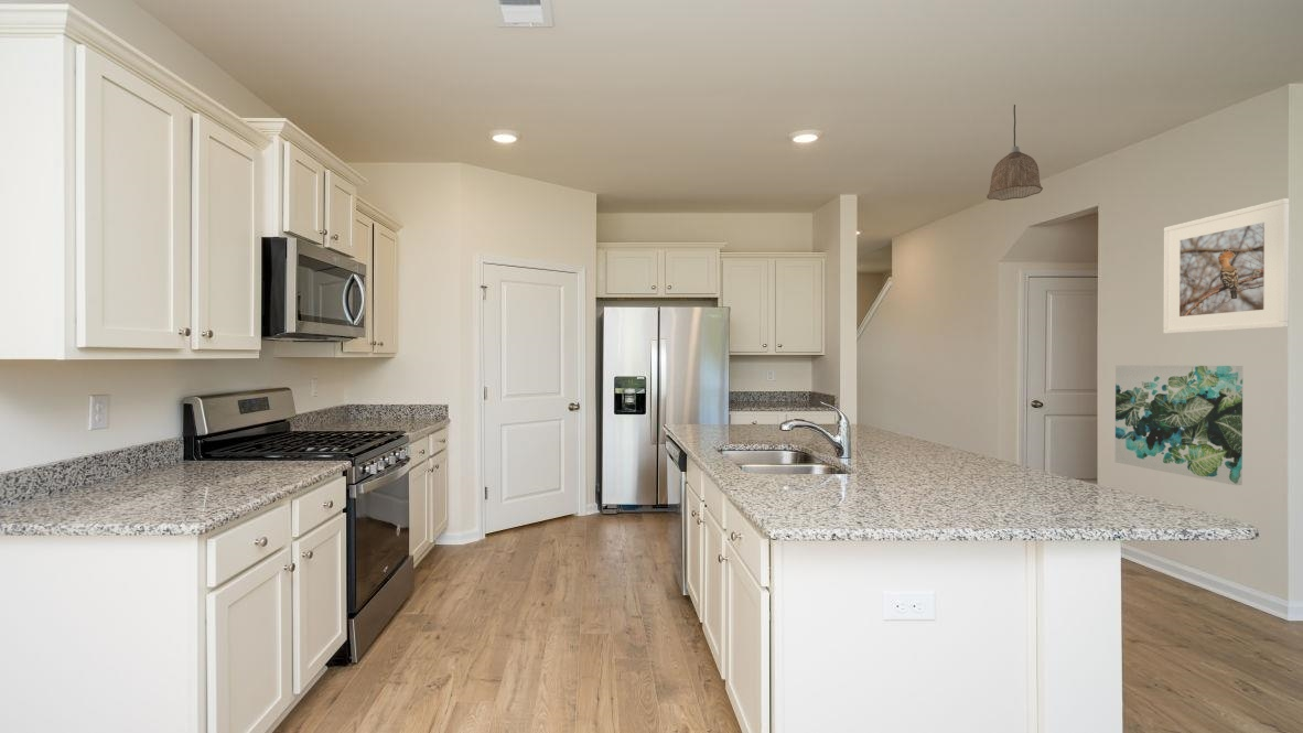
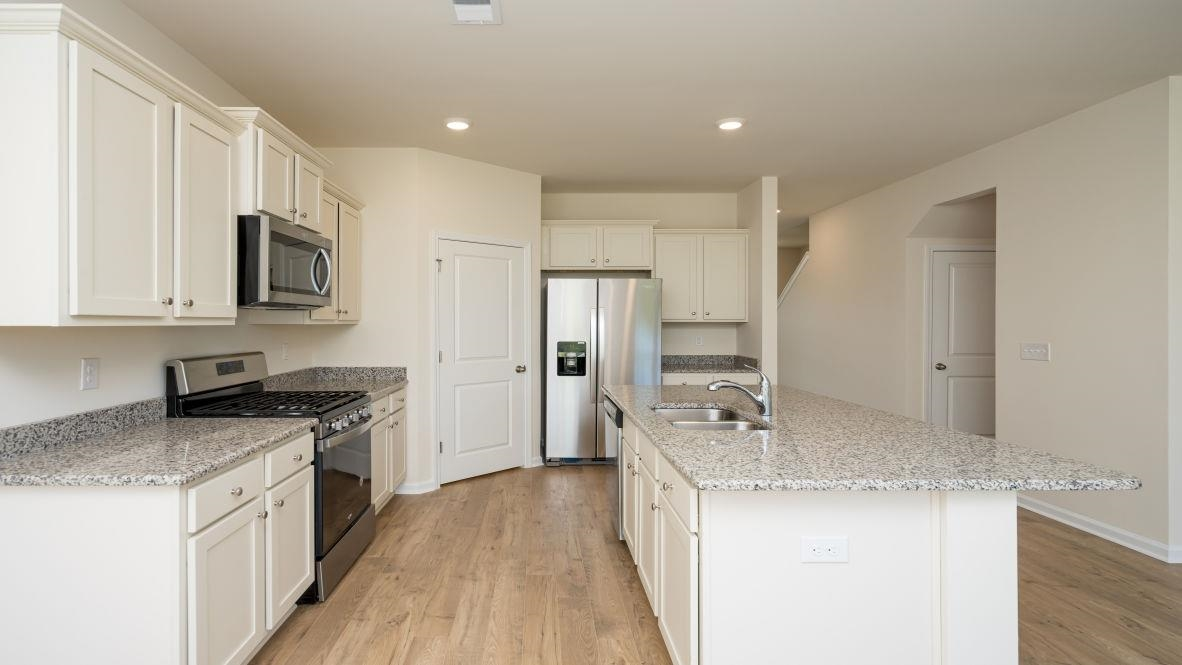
- pendant lamp (1014, 149)
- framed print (1219, 272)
- wall art (1172, 419)
